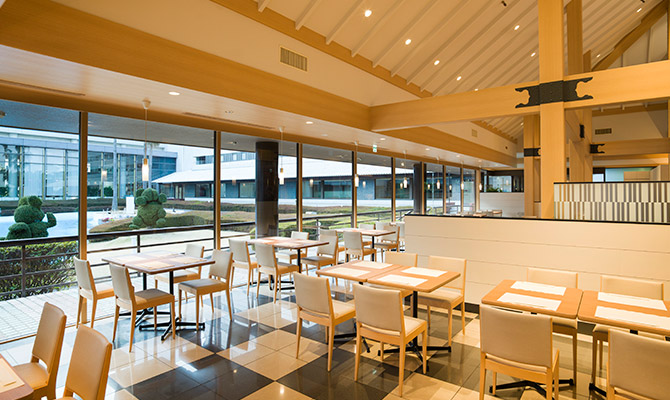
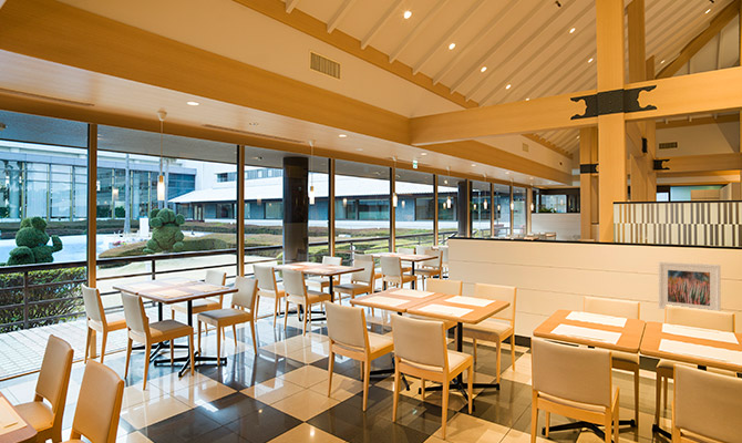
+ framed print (688, 287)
